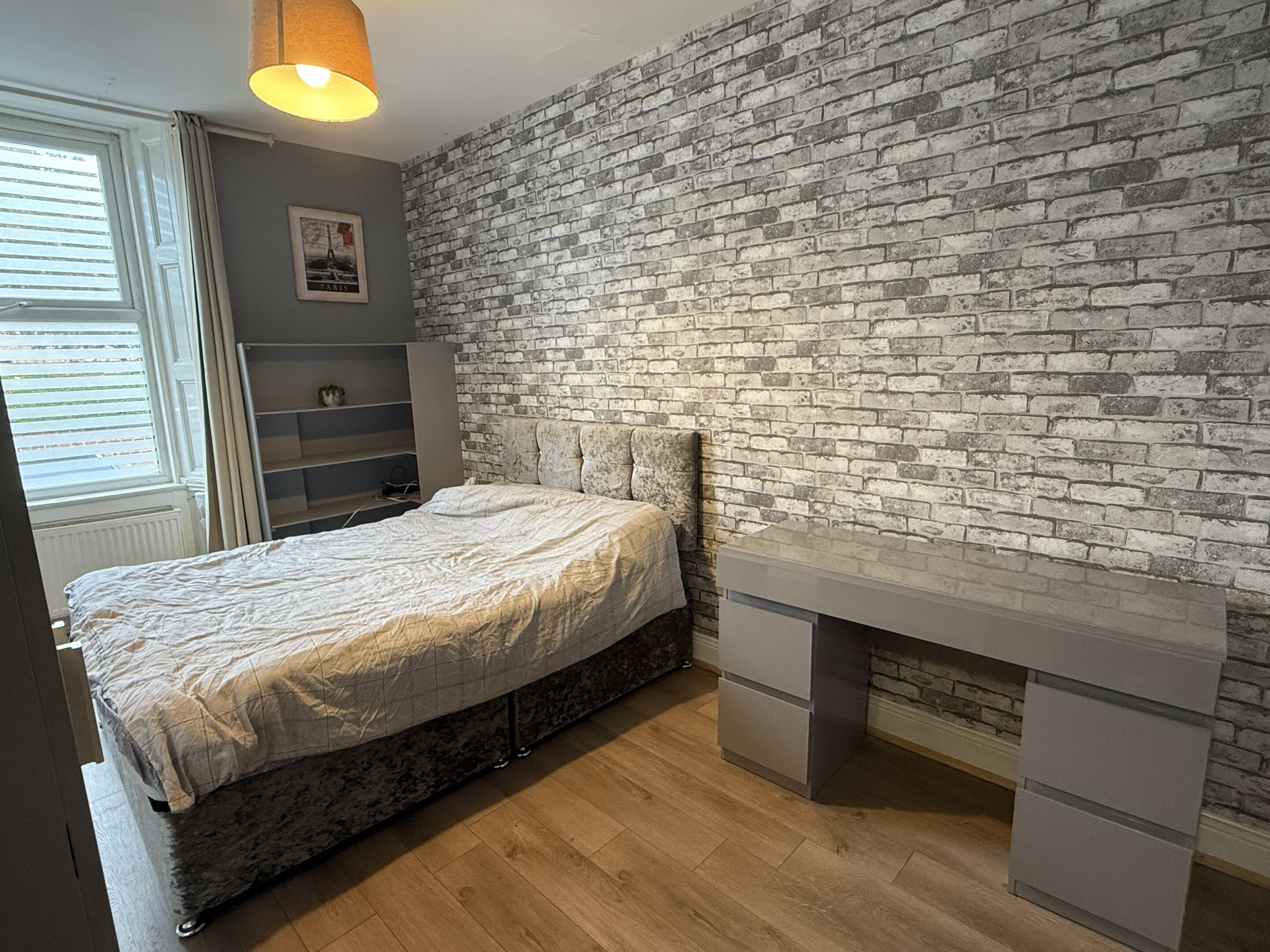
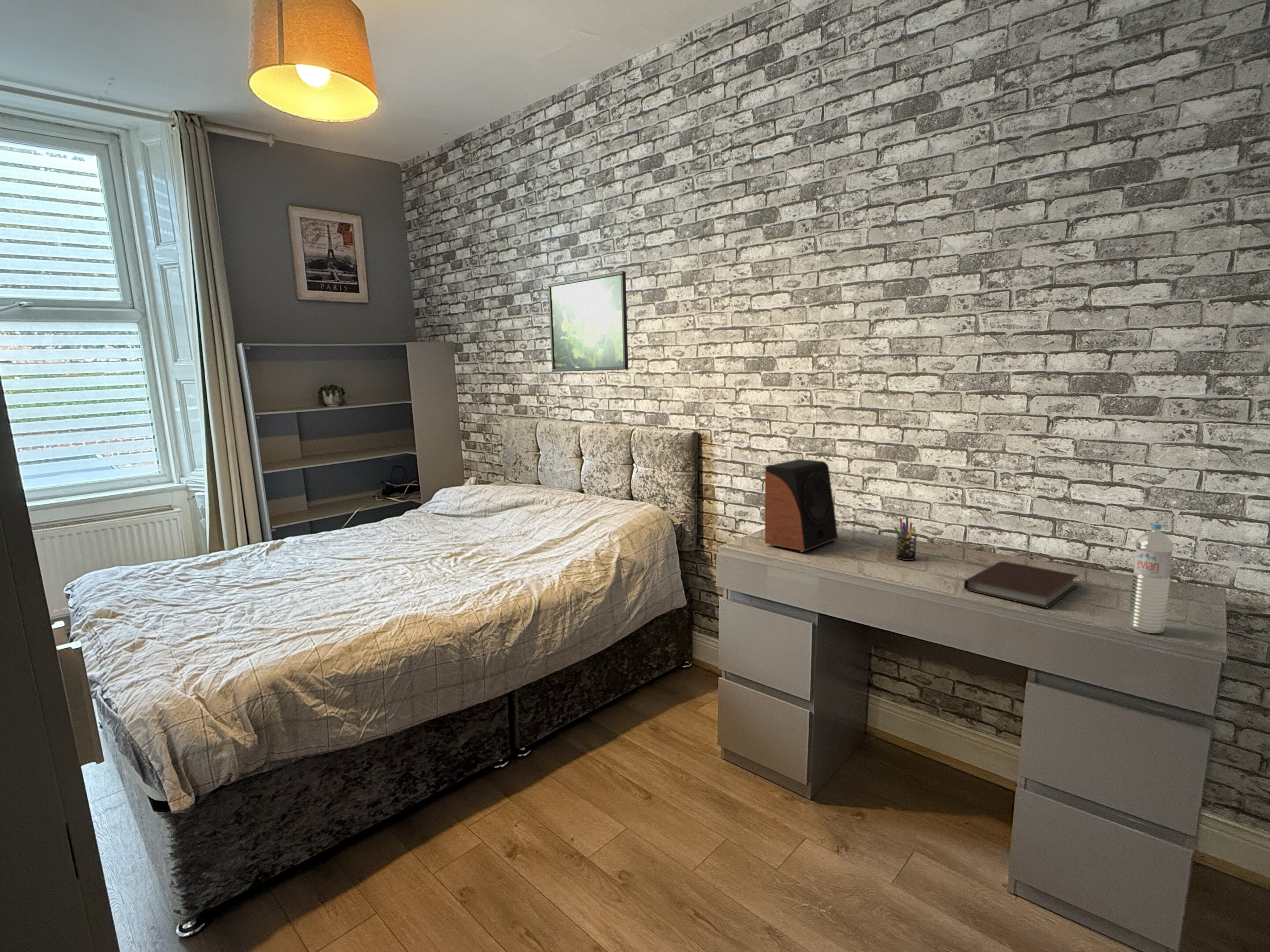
+ pen holder (904, 539)
+ water bottle (1151, 577)
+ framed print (586, 325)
+ speaker (801, 504)
+ notebook (1021, 582)
